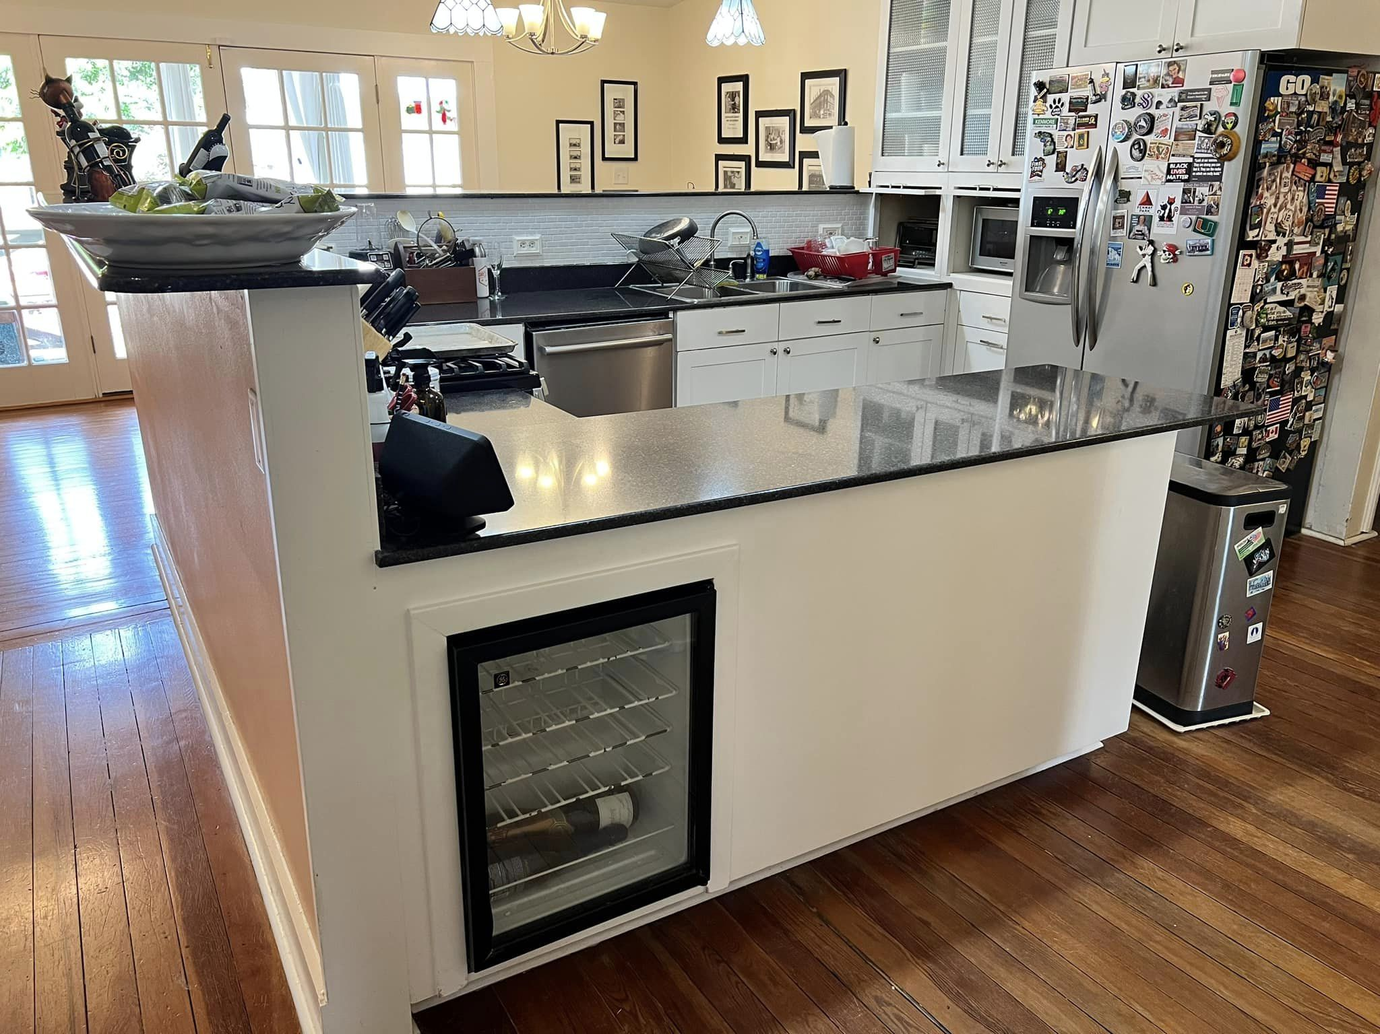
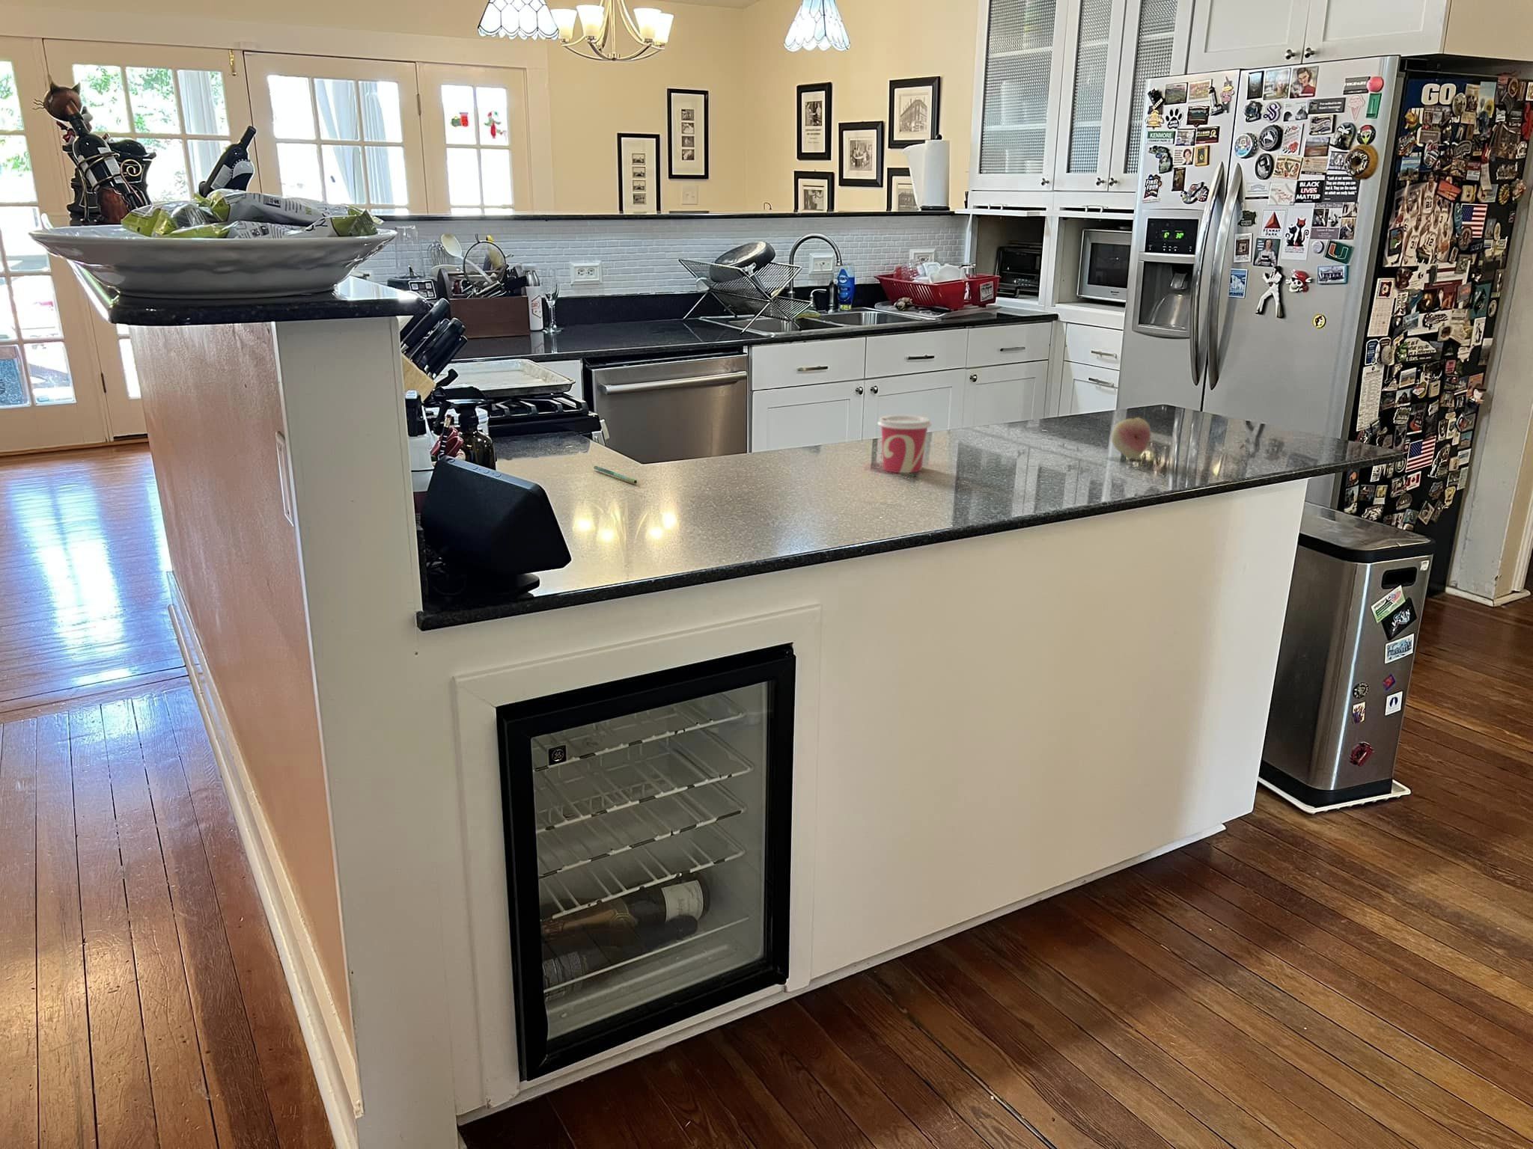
+ fruit (1132, 438)
+ cup (903, 444)
+ pen (614, 474)
